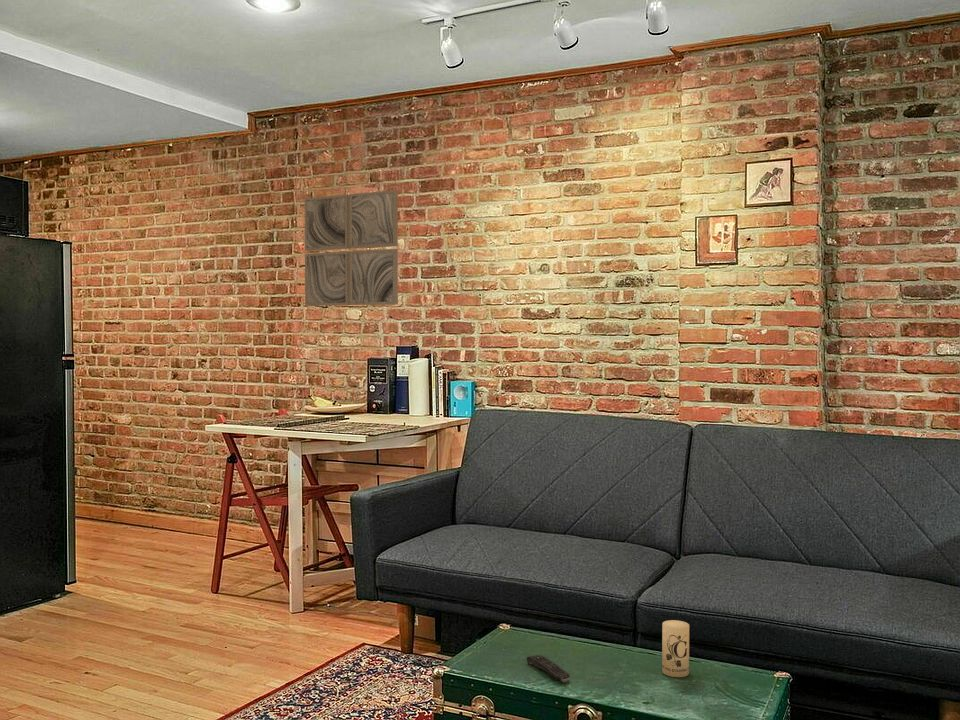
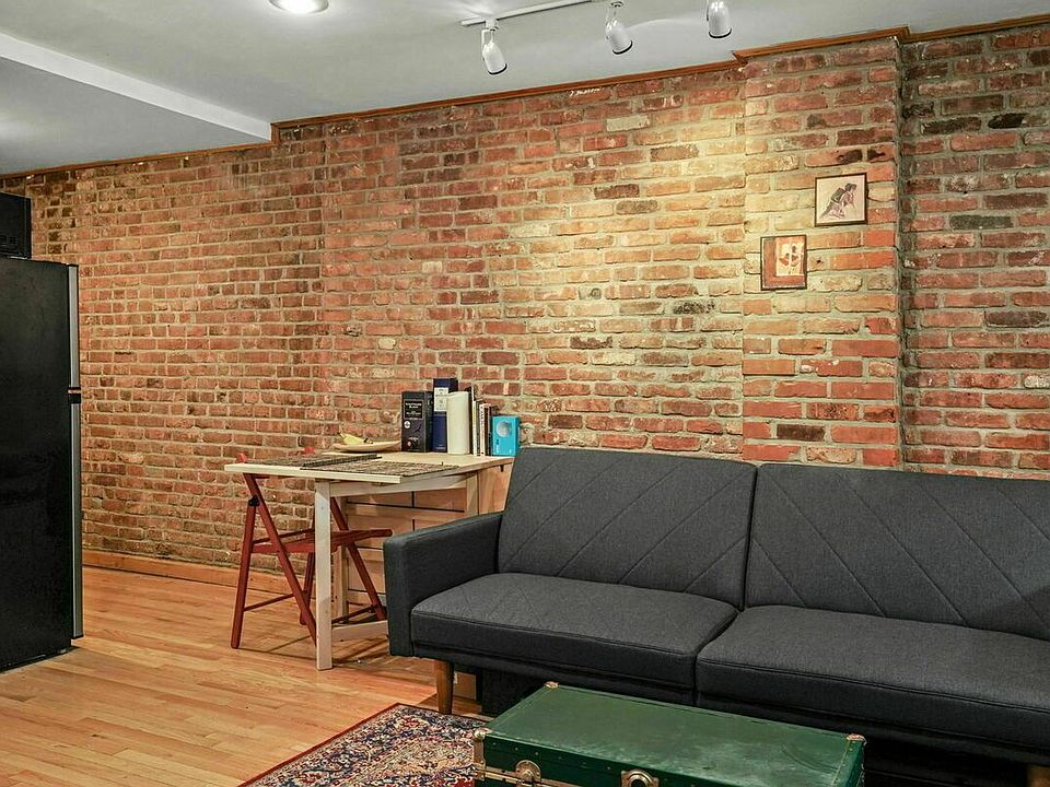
- wall art (350, 251)
- remote control (549, 667)
- candle (675, 648)
